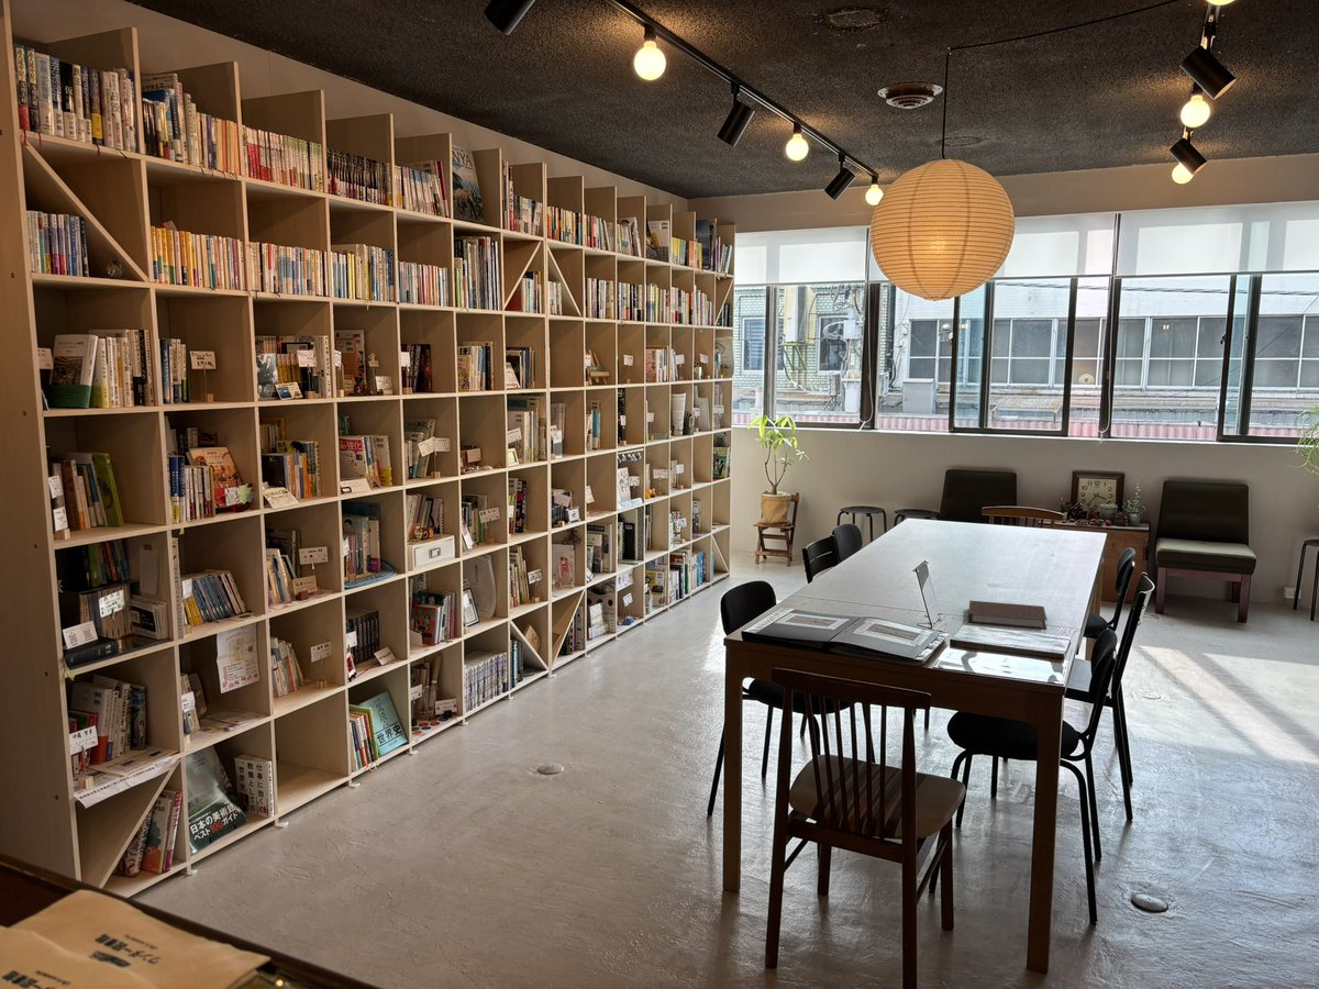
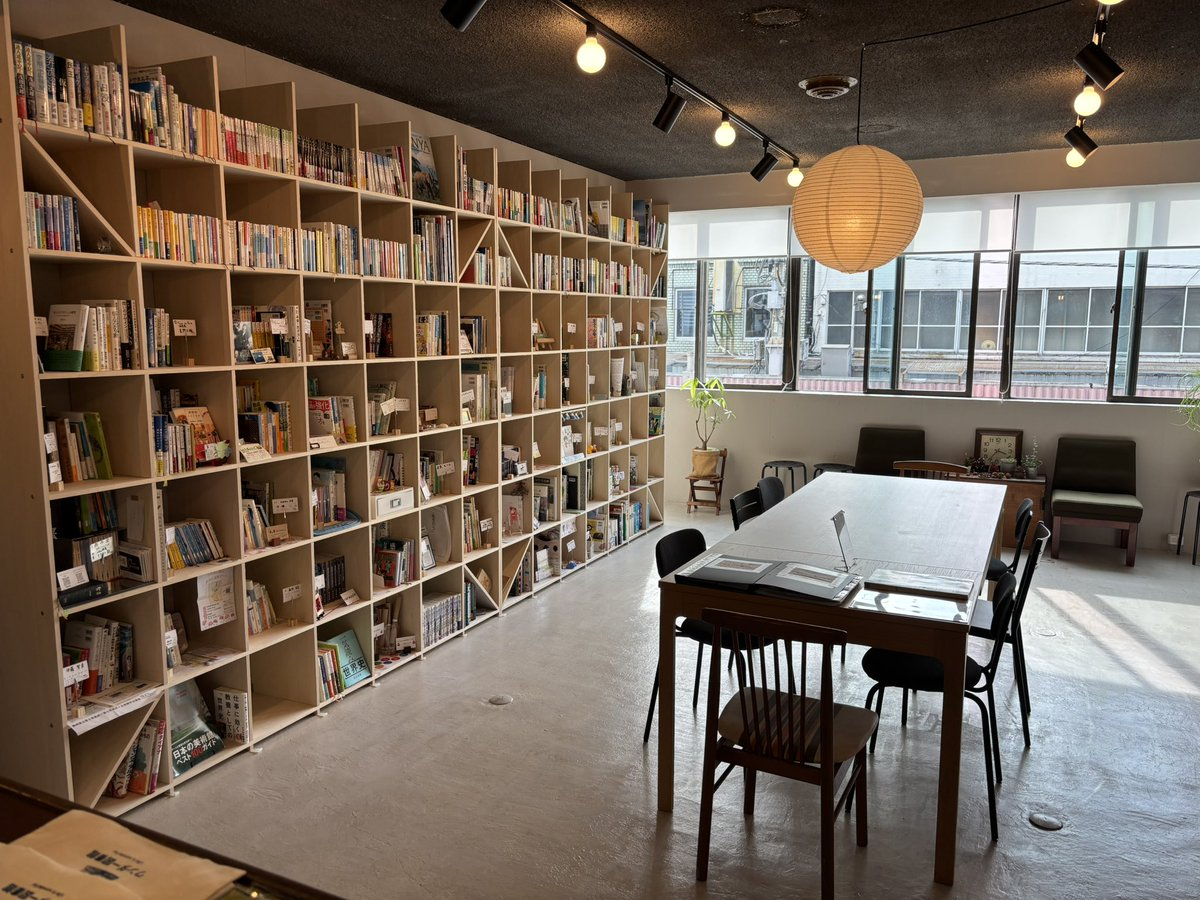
- notebook (1006, 613)
